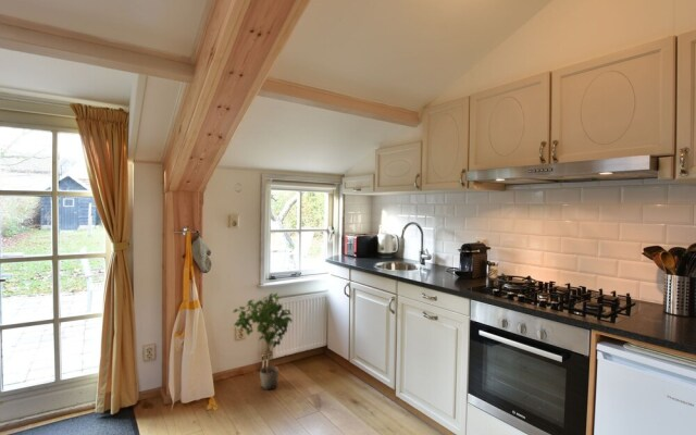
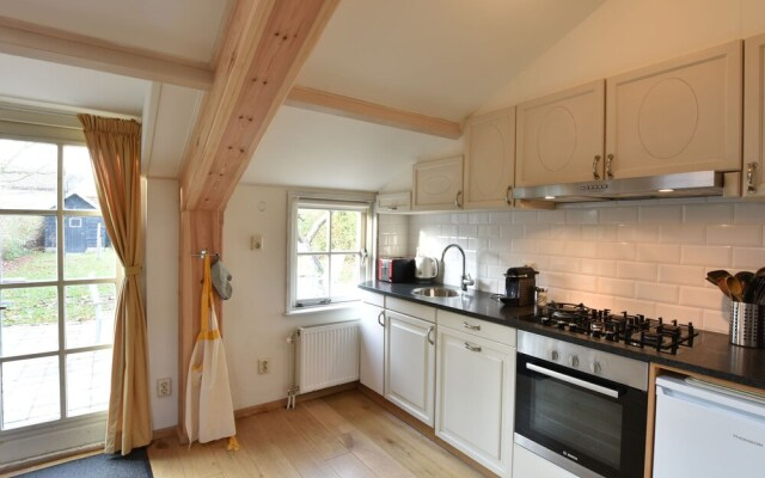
- potted plant (265, 341)
